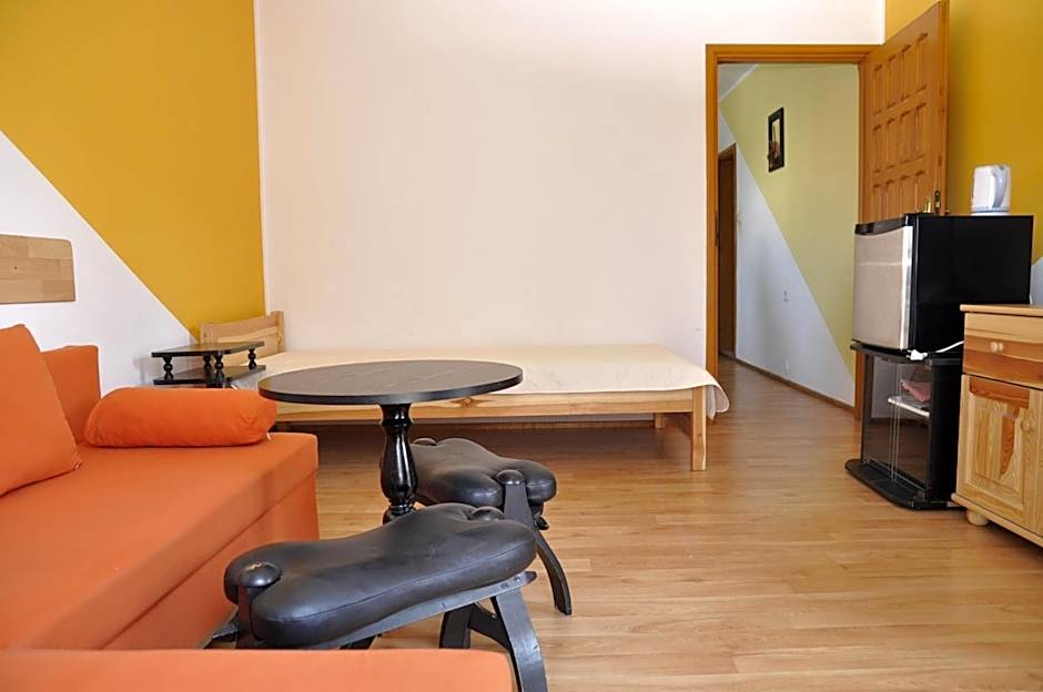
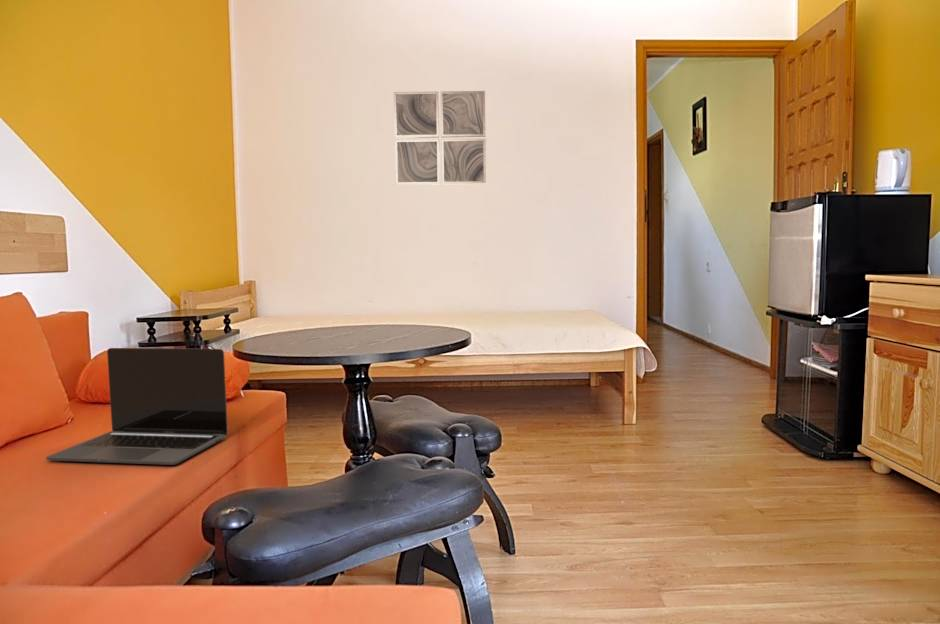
+ wall art (441, 139)
+ laptop (138, 402)
